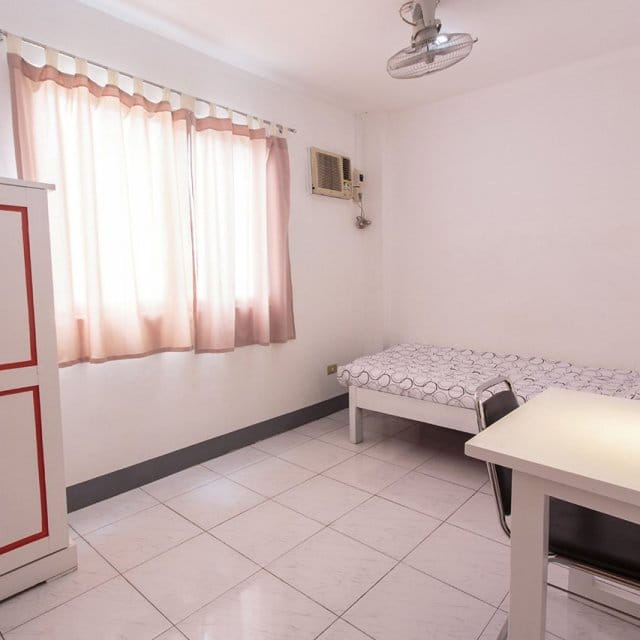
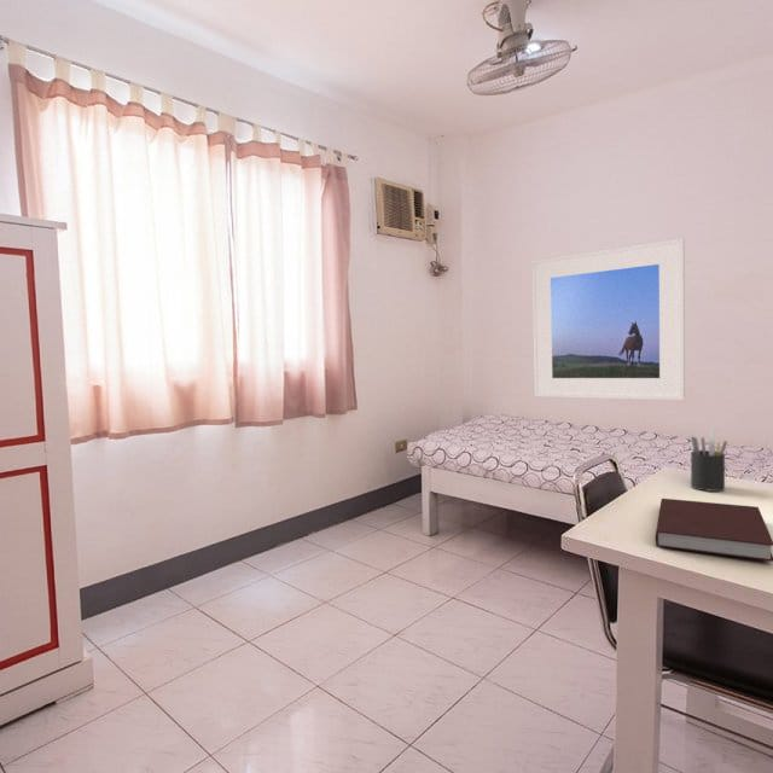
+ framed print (601, 325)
+ notebook (709, 525)
+ pen holder (708, 459)
